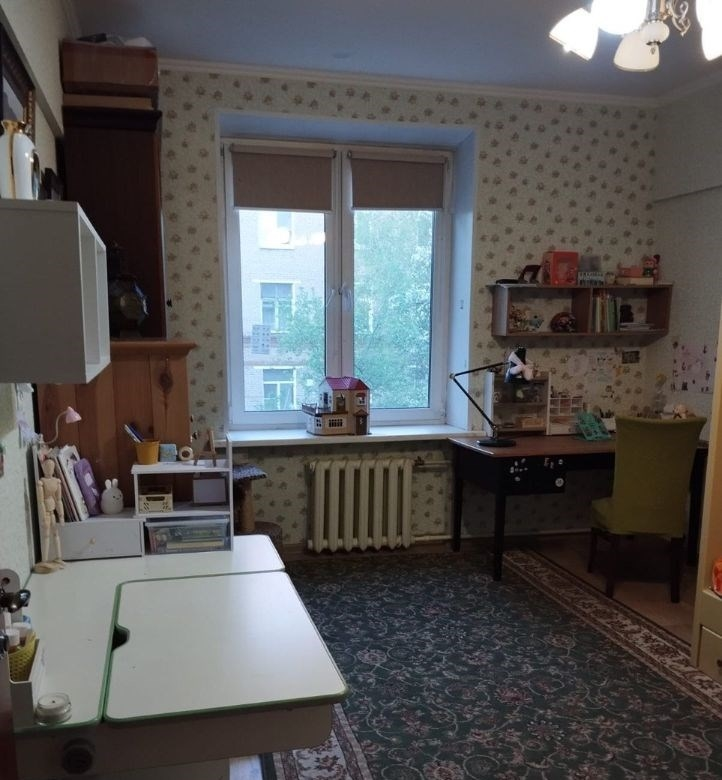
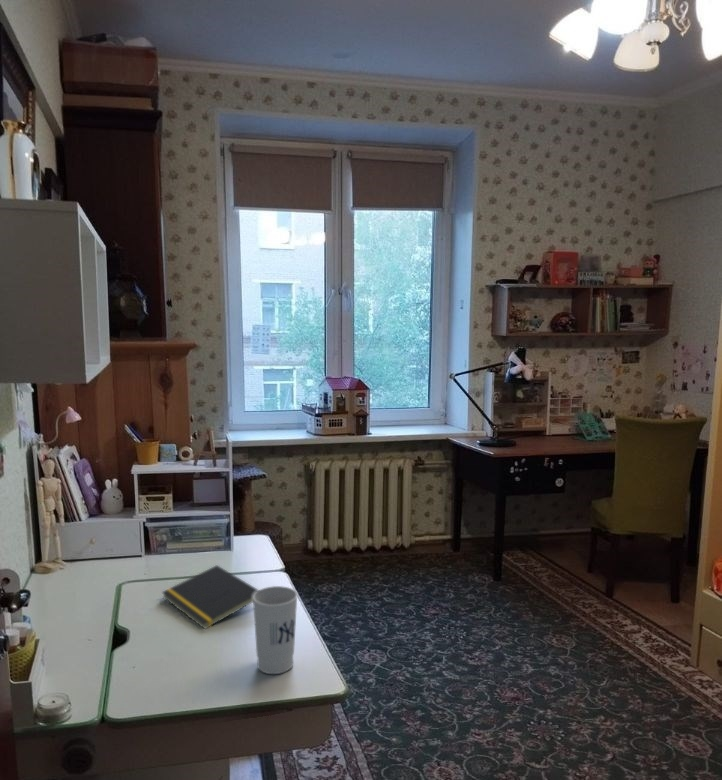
+ notepad (211, 594)
+ cup (275, 630)
